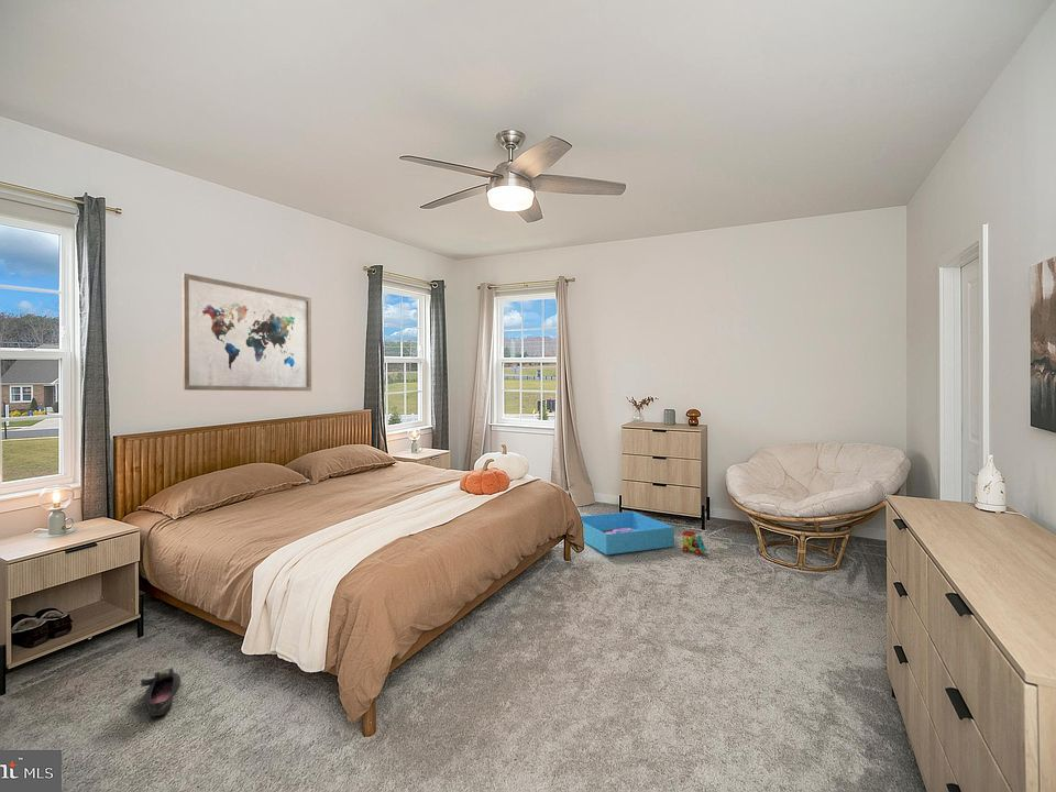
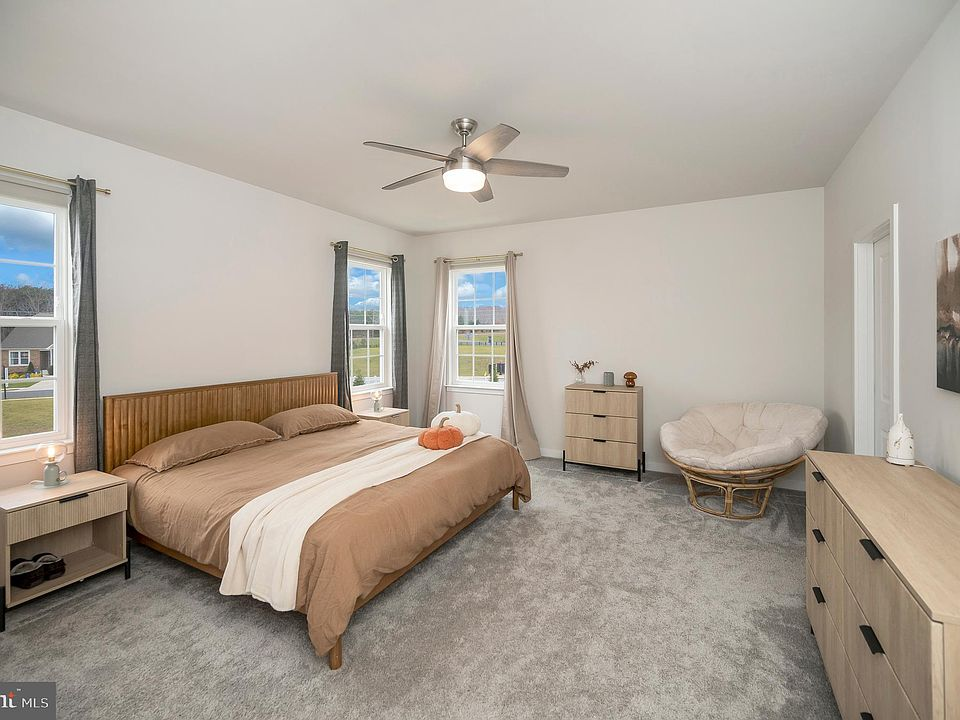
- toy train (694, 542)
- shoe (161, 684)
- wall art (254, 339)
- storage bin (620, 530)
